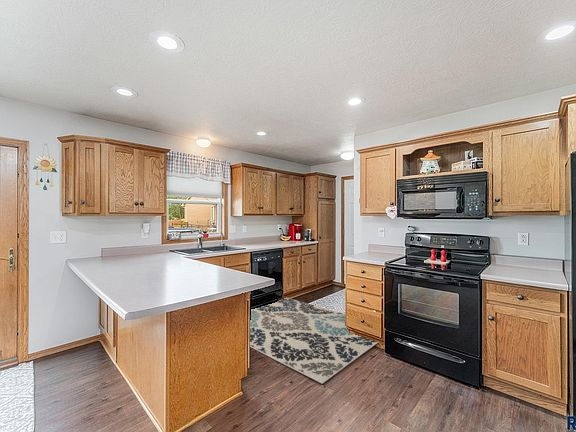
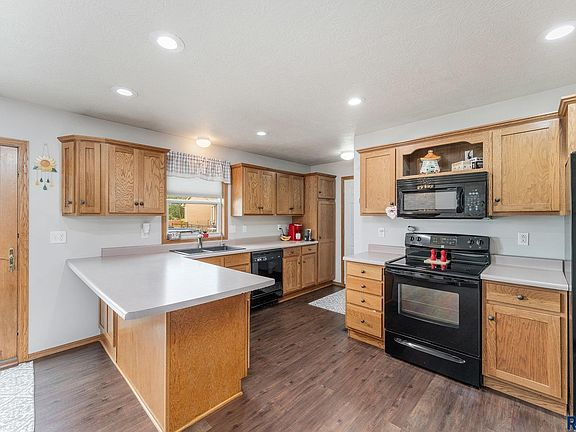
- rug (286, 321)
